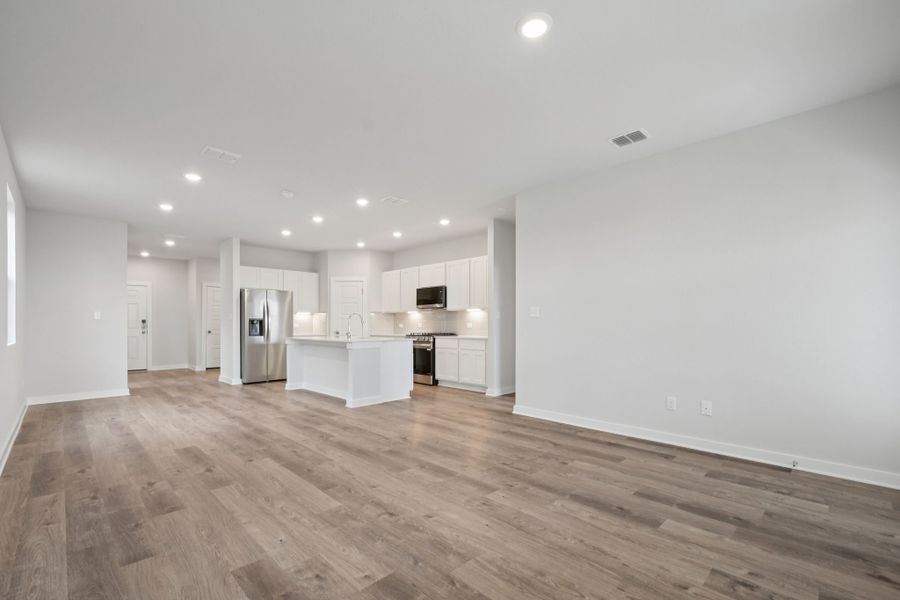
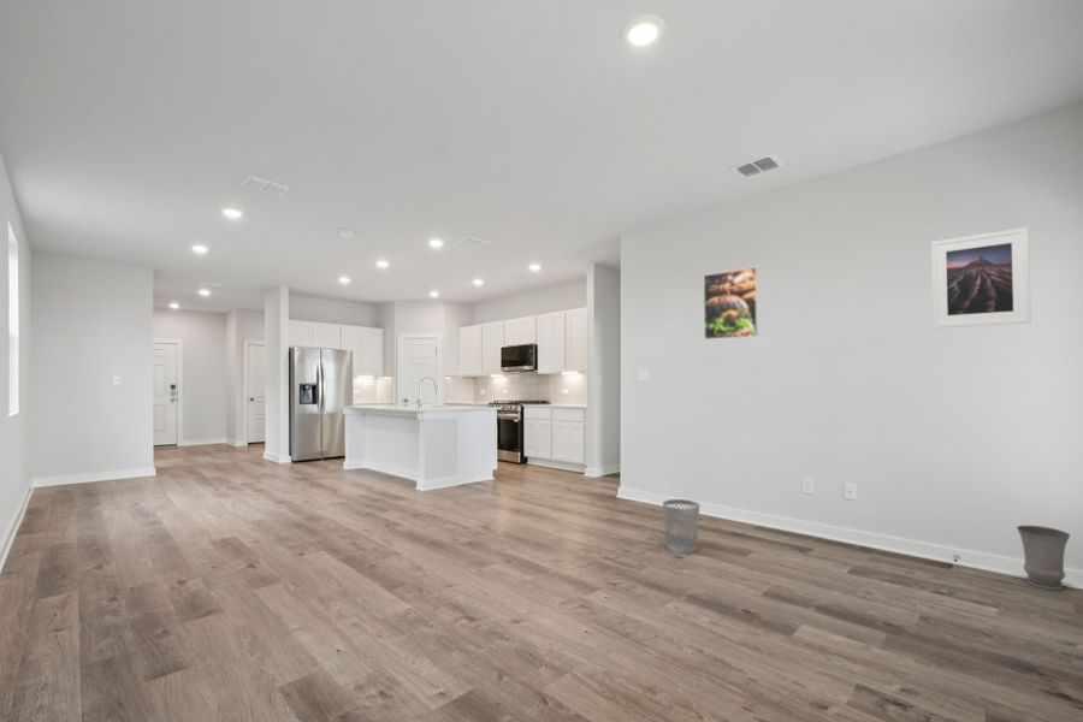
+ vase (1043, 557)
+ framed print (729, 304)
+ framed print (978, 280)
+ wastebasket (681, 526)
